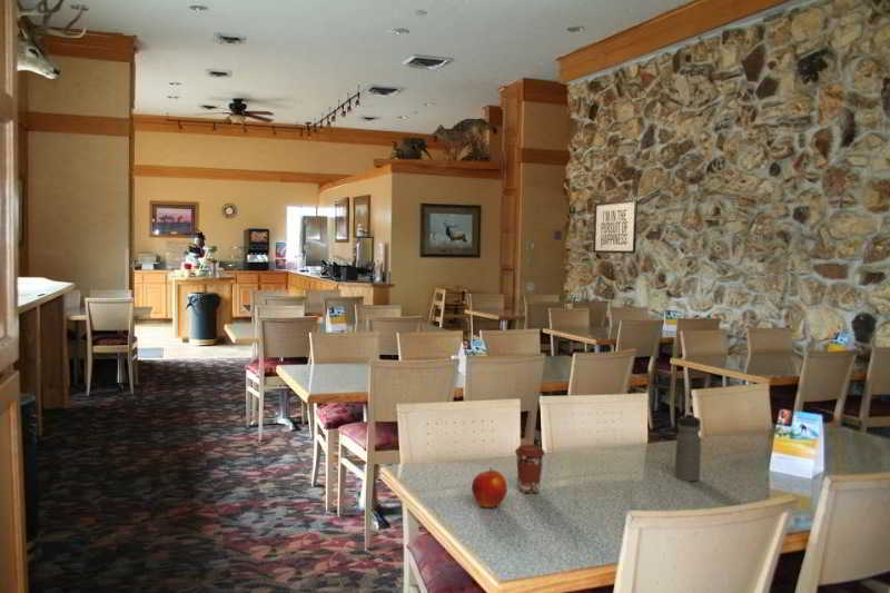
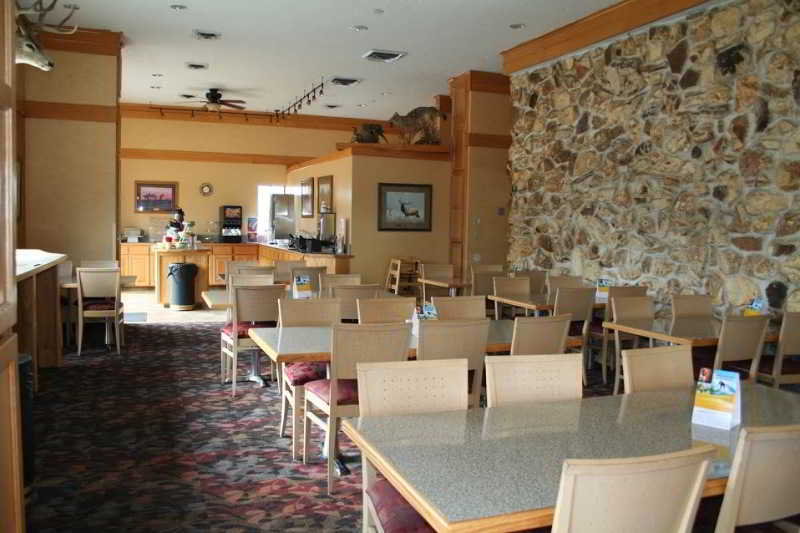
- coffee cup (530, 468)
- apple (488, 485)
- mirror (614, 227)
- water bottle (688, 445)
